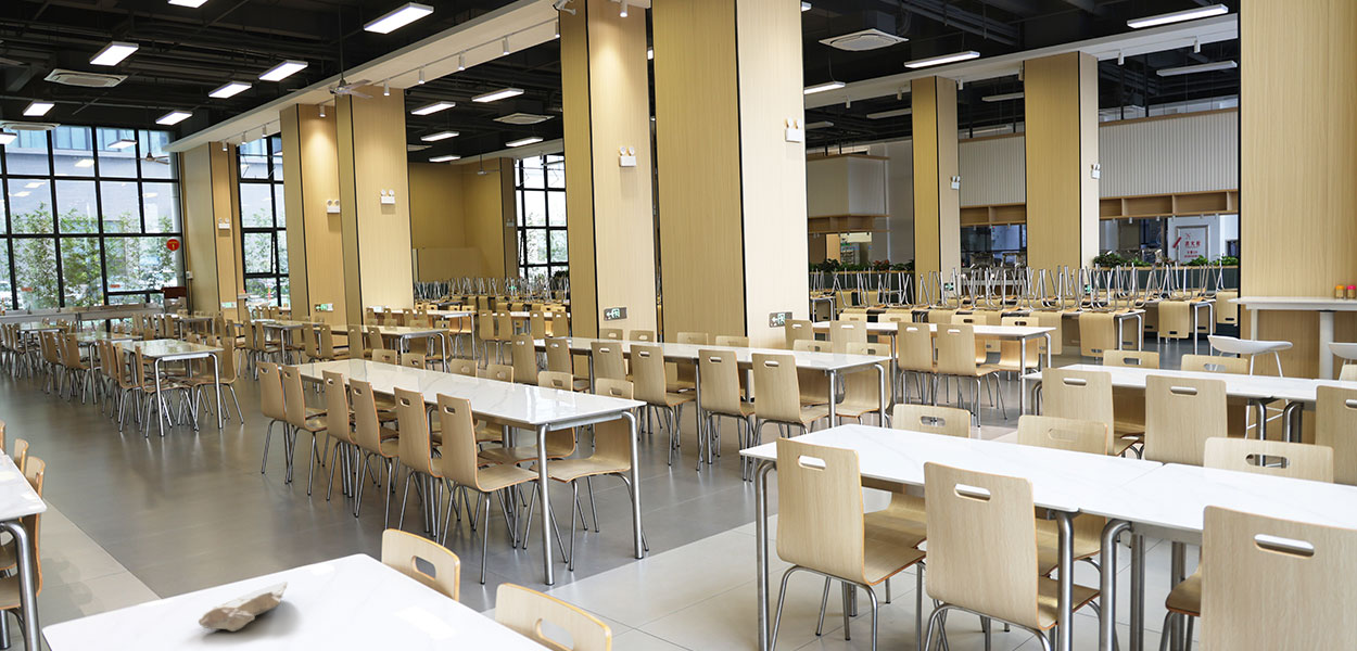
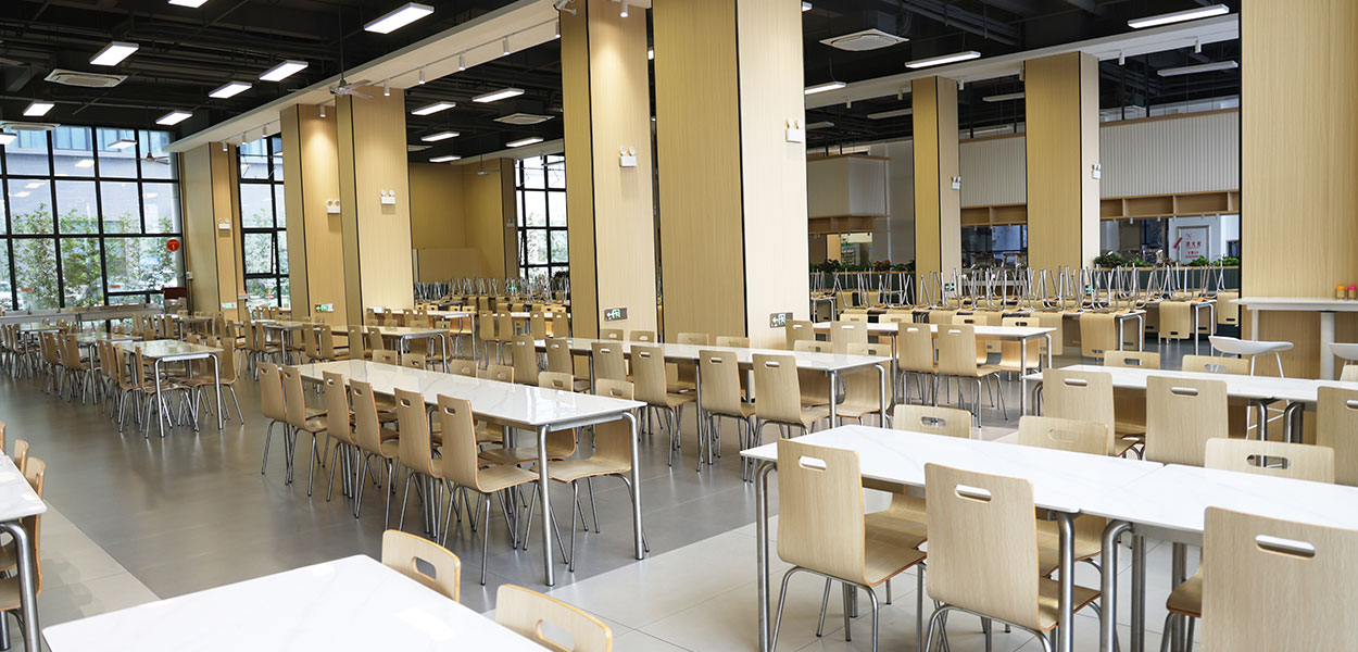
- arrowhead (253, 601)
